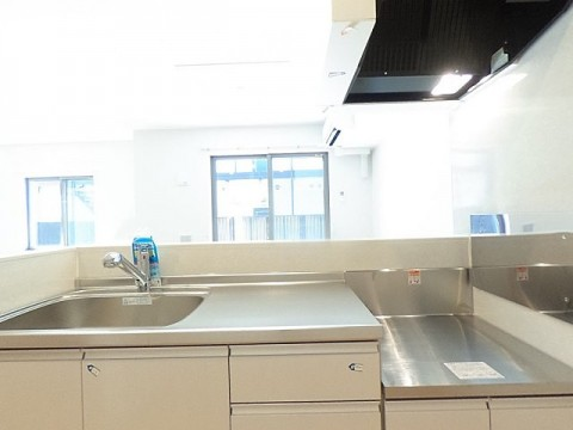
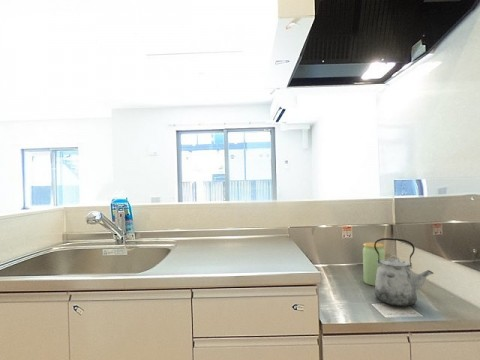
+ kettle (402, 271)
+ jar (373, 263)
